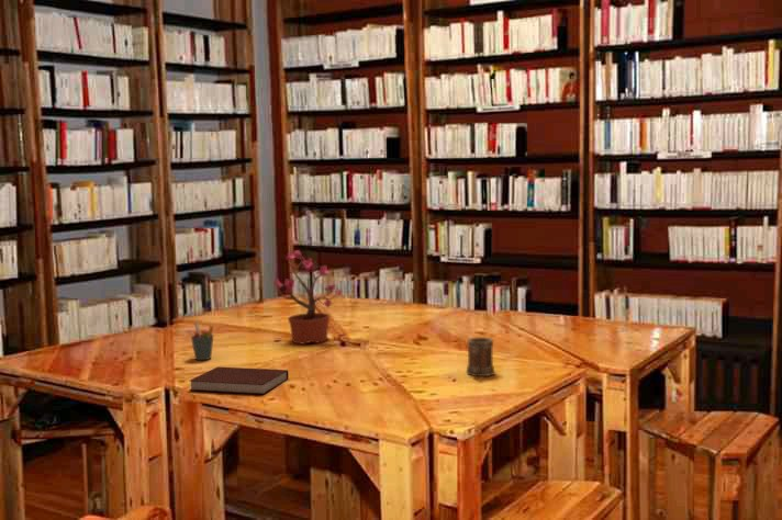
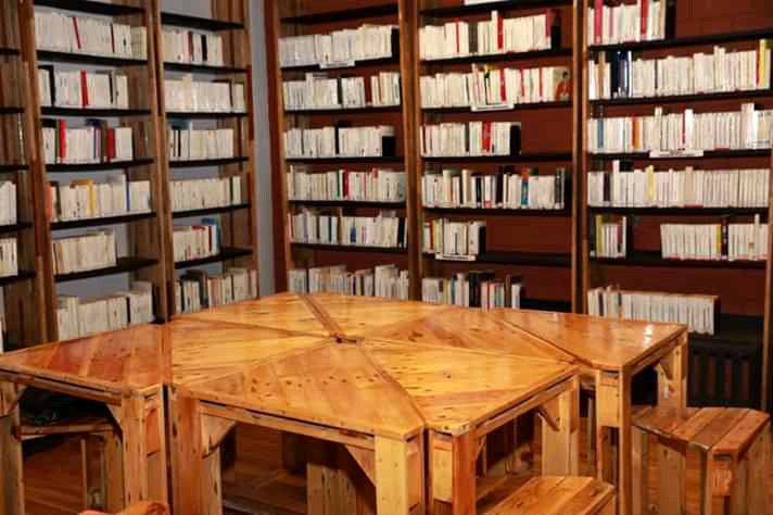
- pen holder (202, 340)
- mug (479, 357)
- potted plant (311, 294)
- notebook (239, 380)
